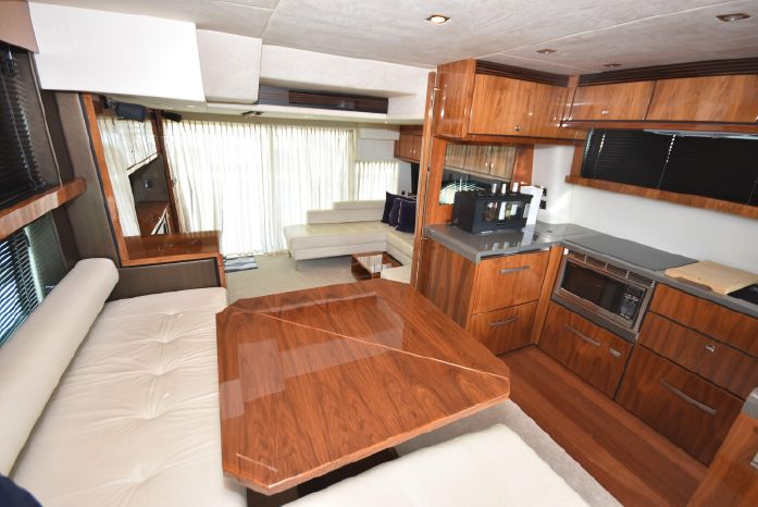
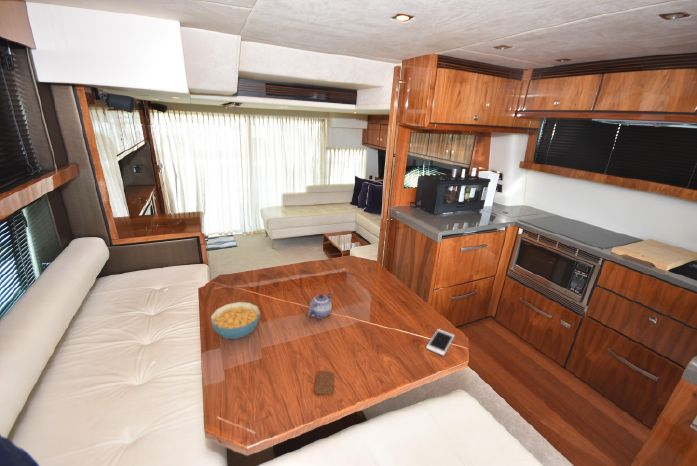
+ cell phone (440, 341)
+ teapot (320, 304)
+ cereal bowl (236, 324)
+ coaster (324, 382)
